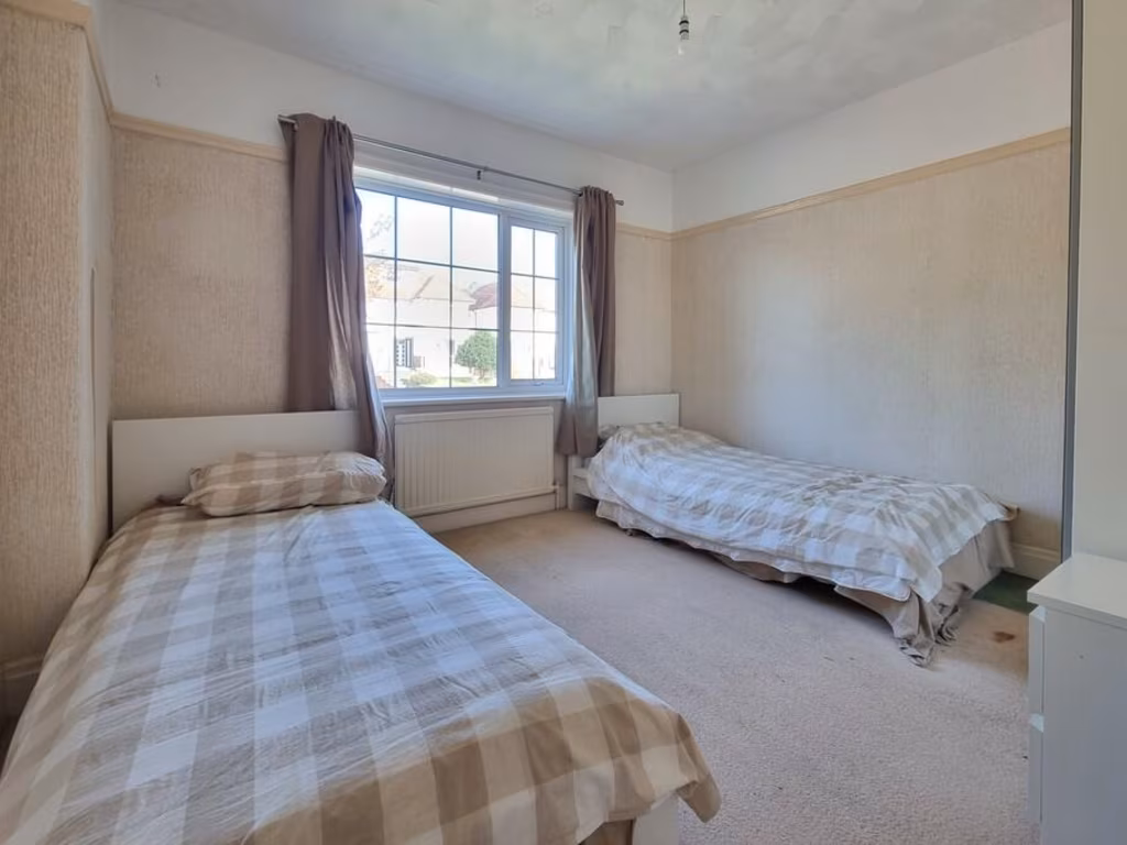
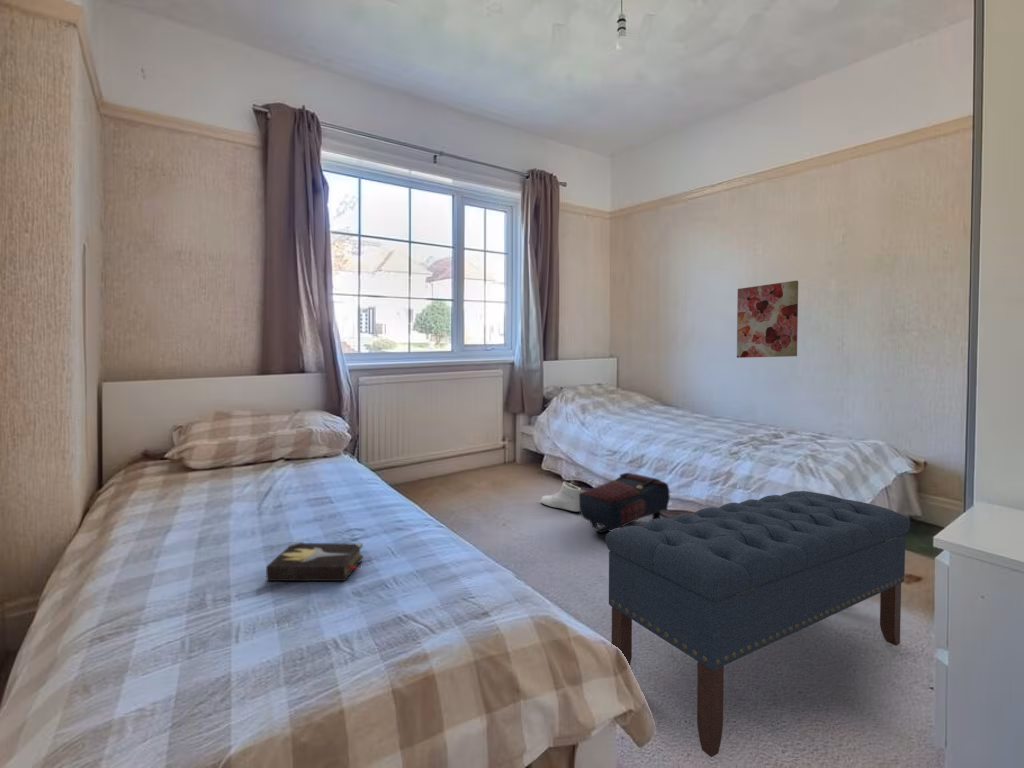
+ wall art (766, 321)
+ bench (764, 587)
+ sneaker (561, 493)
+ hardback book (317, 560)
+ satchel (621, 504)
